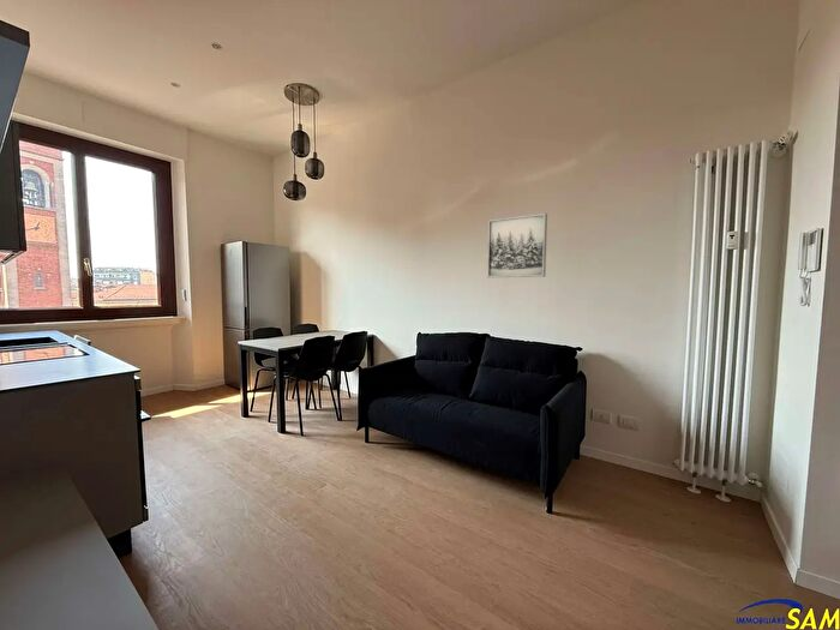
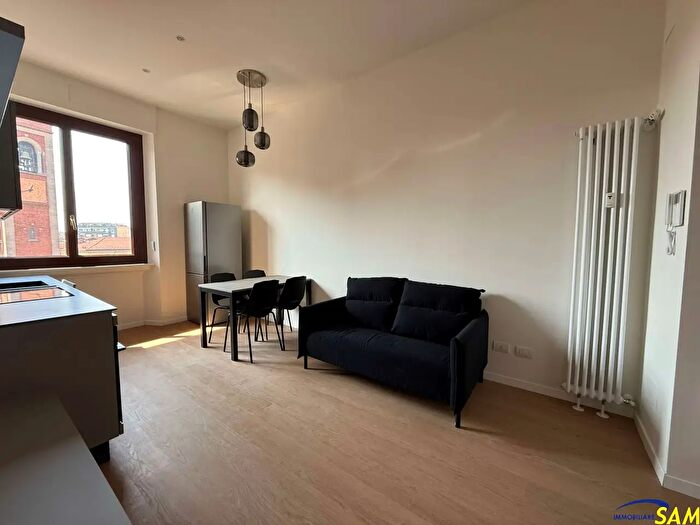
- wall art (515, 247)
